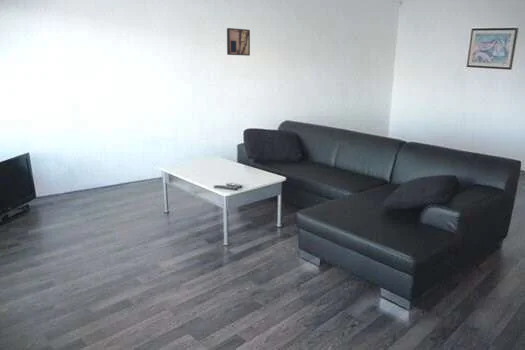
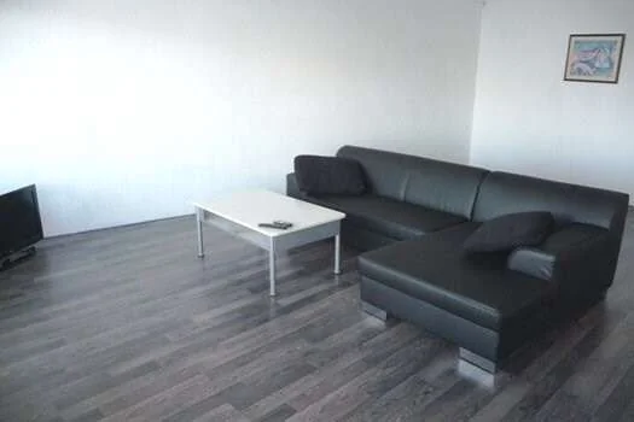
- wall art (238, 42)
